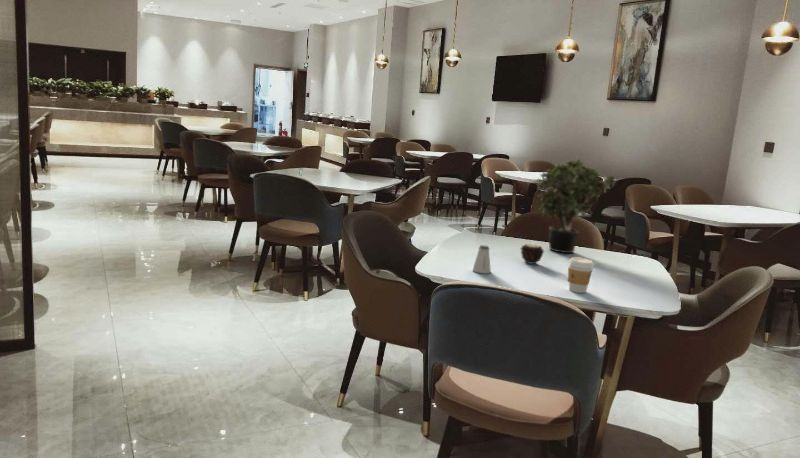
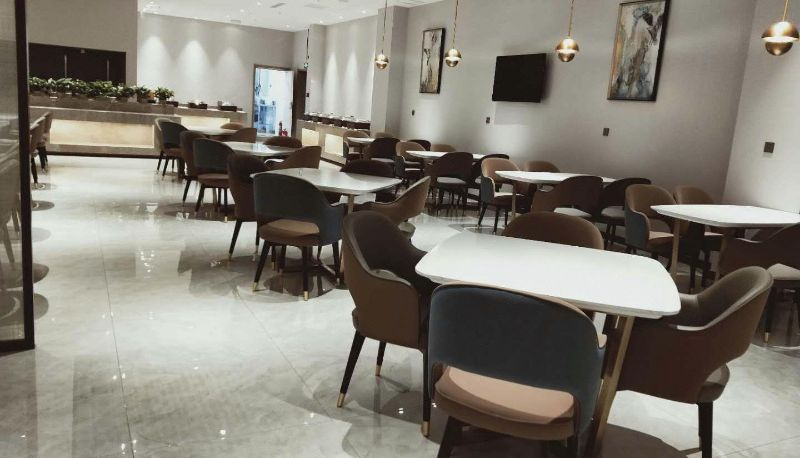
- candle (531, 252)
- potted plant (573, 206)
- coffee cup (579, 274)
- saltshaker (482, 258)
